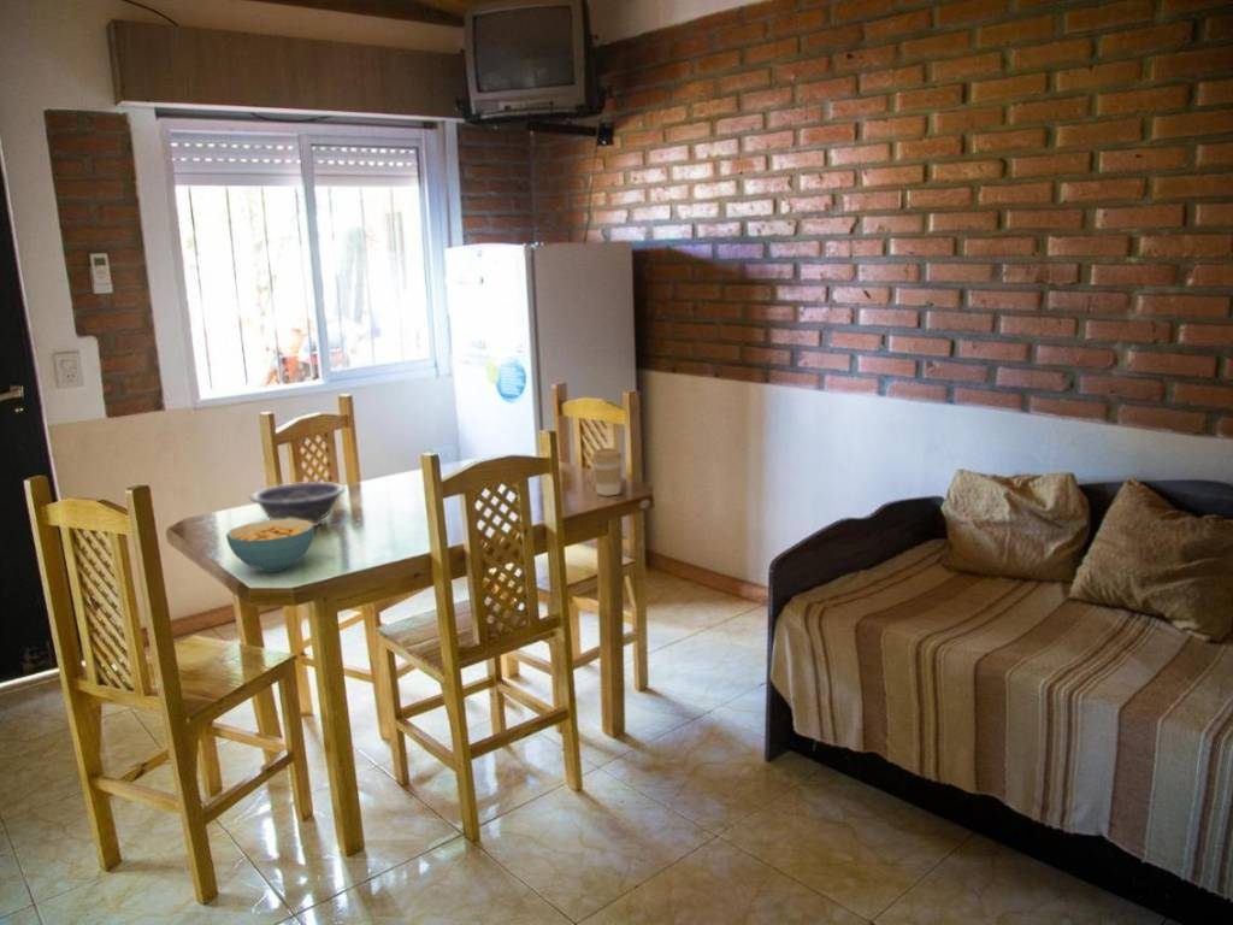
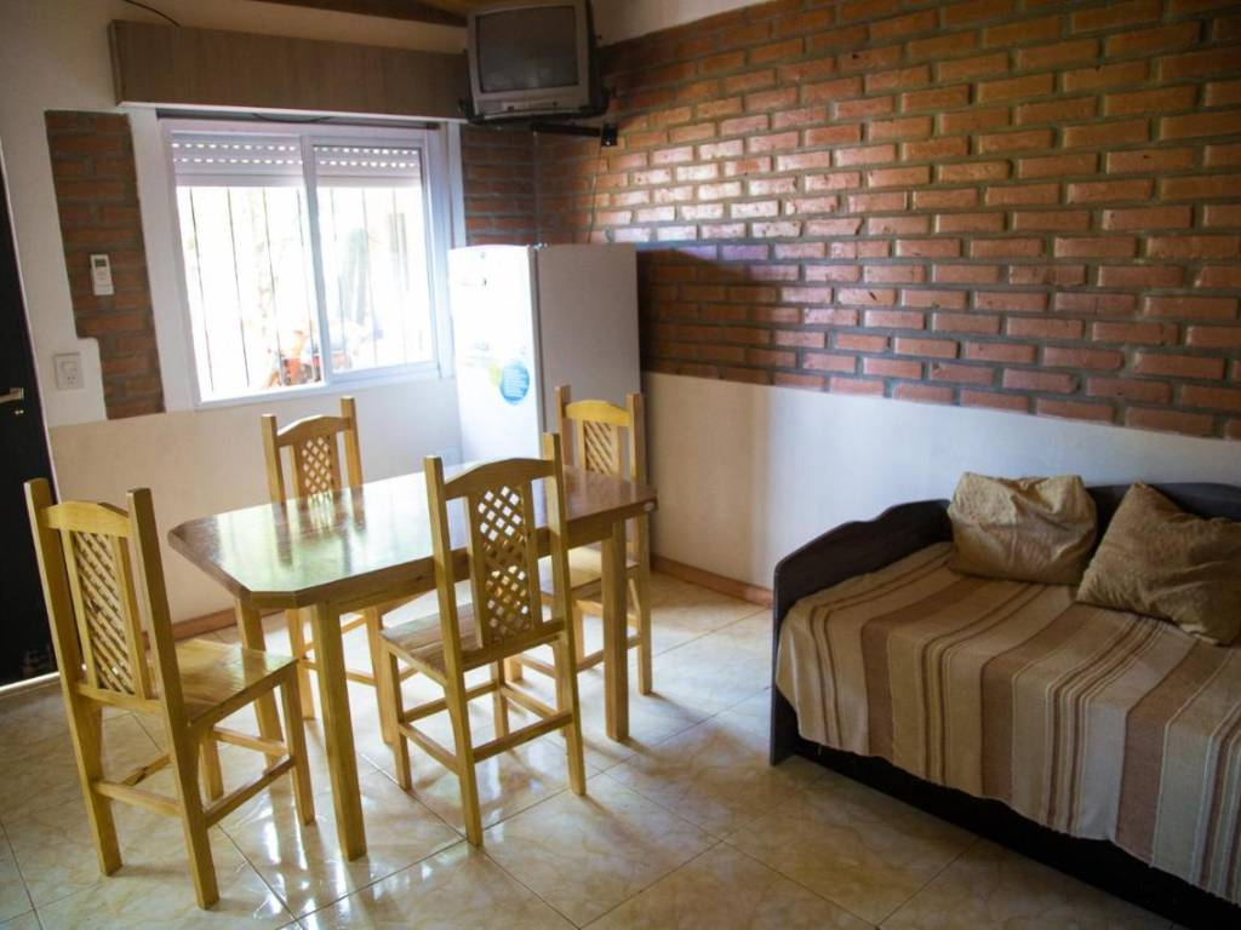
- coffee cup (607, 471)
- cereal bowl (272, 548)
- decorative bowl (299, 508)
